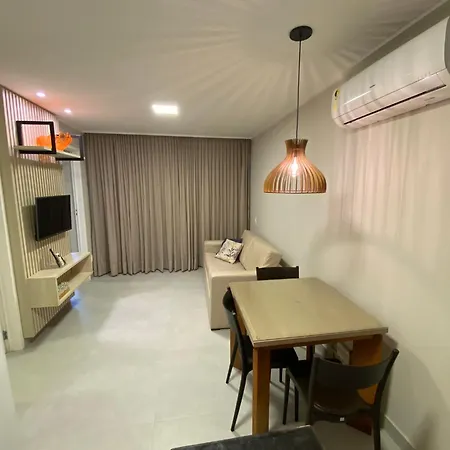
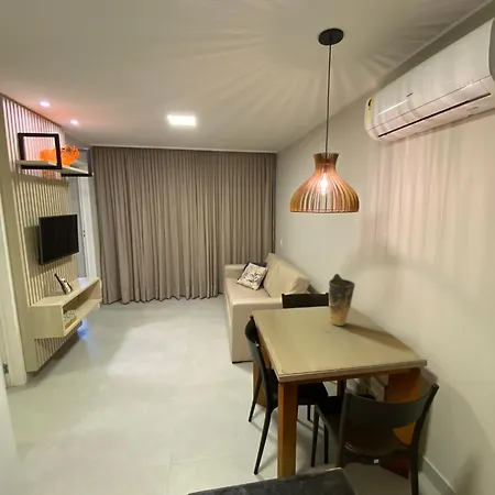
+ vase (341, 300)
